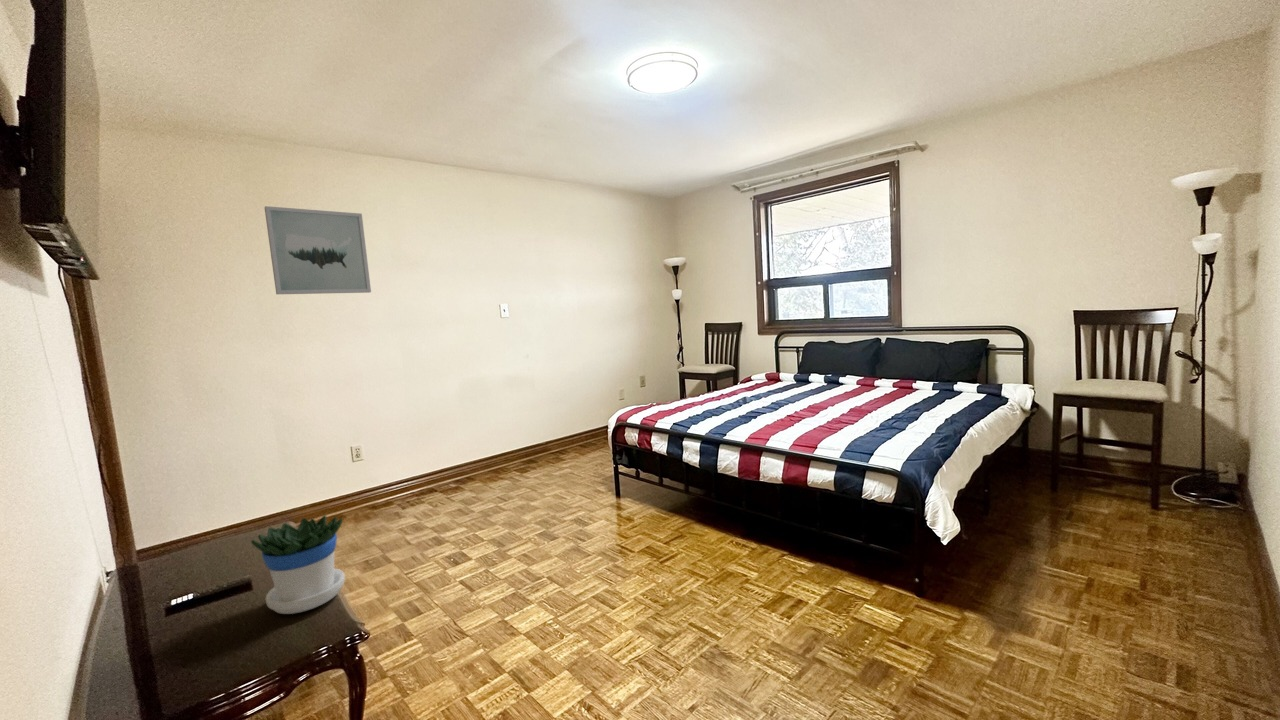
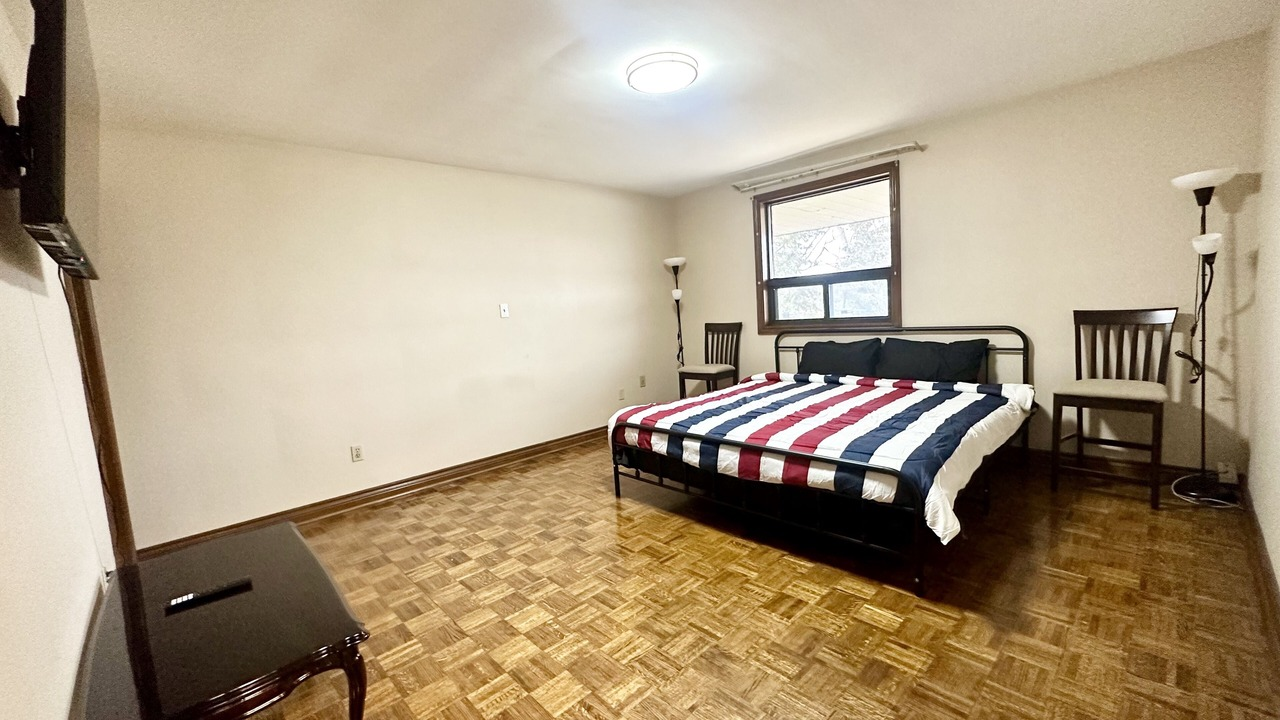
- wall art (320, 252)
- flowerpot (303, 564)
